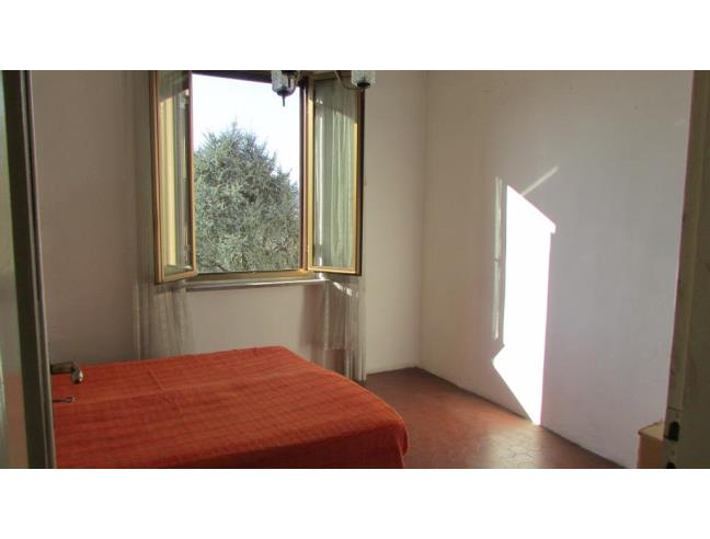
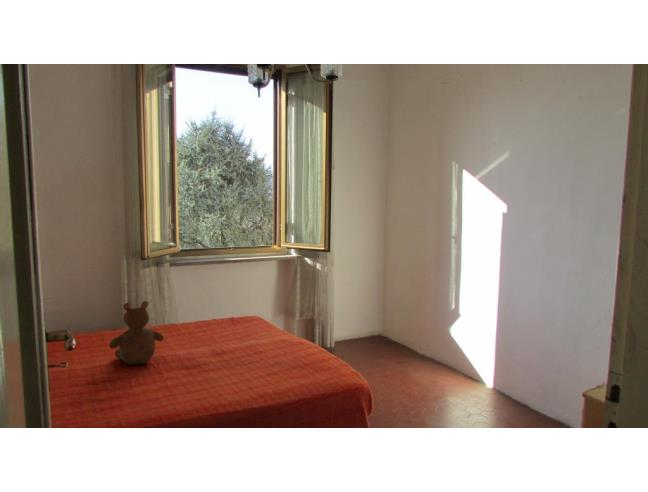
+ teddy bear (134, 330)
